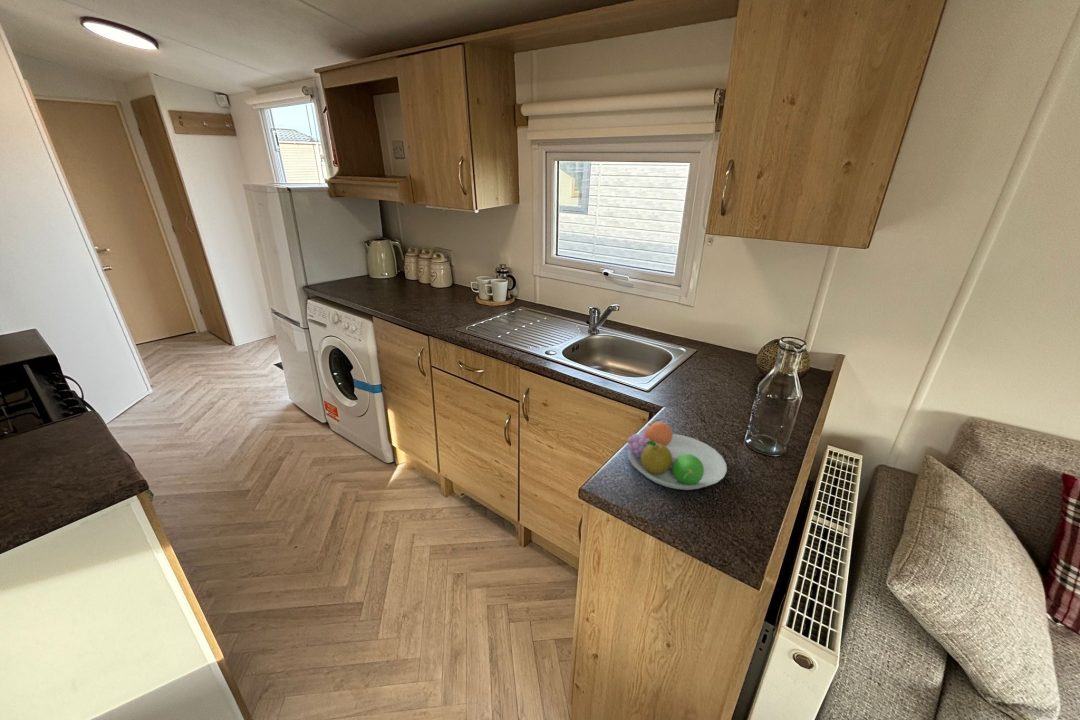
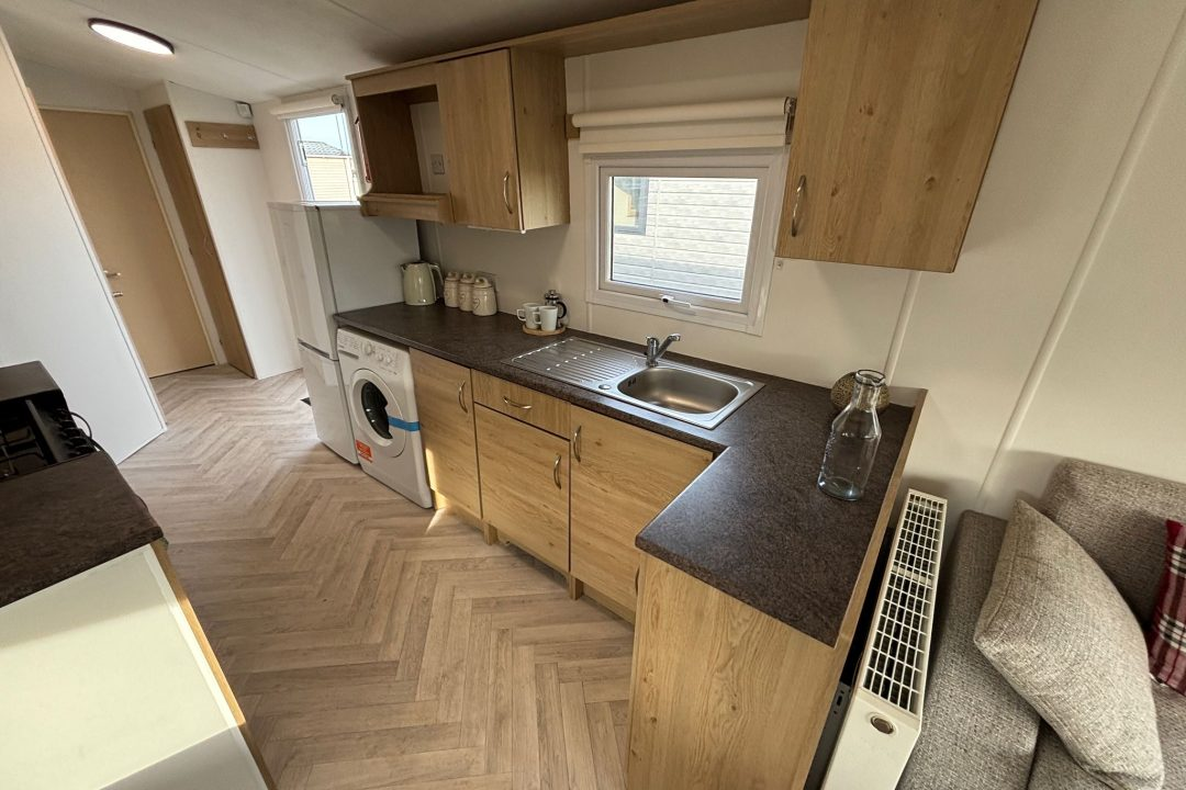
- fruit bowl (675, 451)
